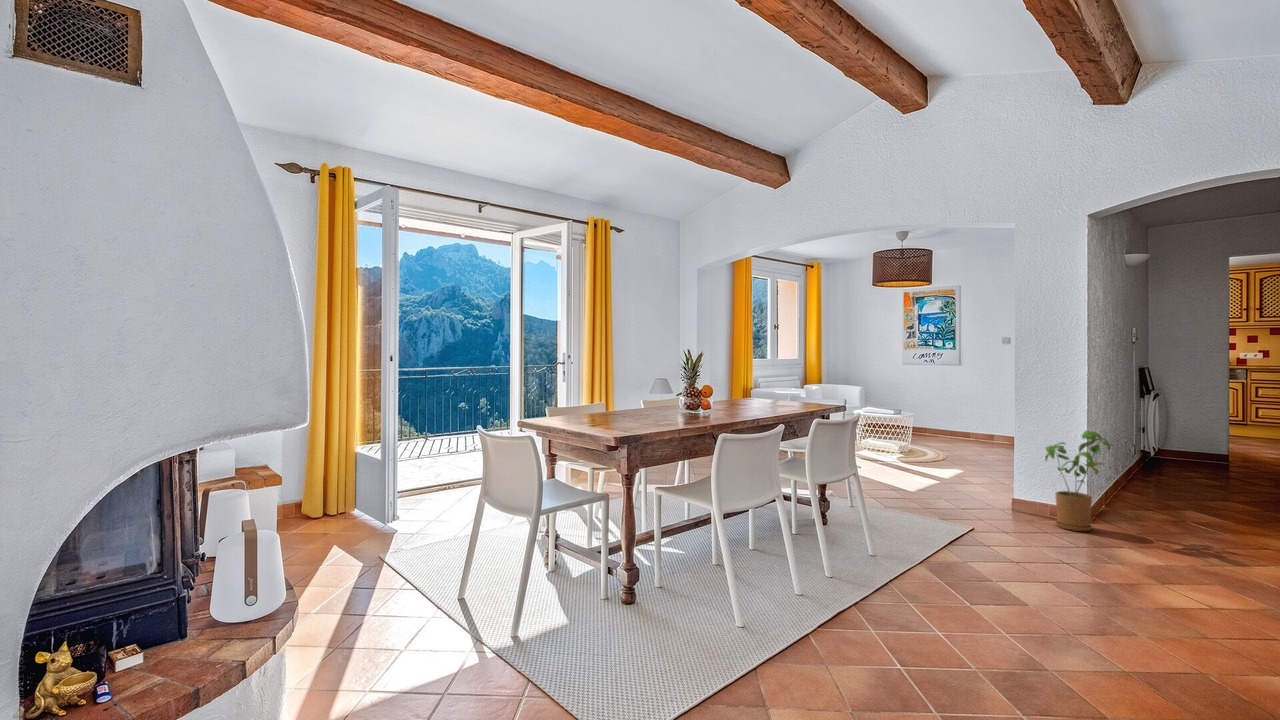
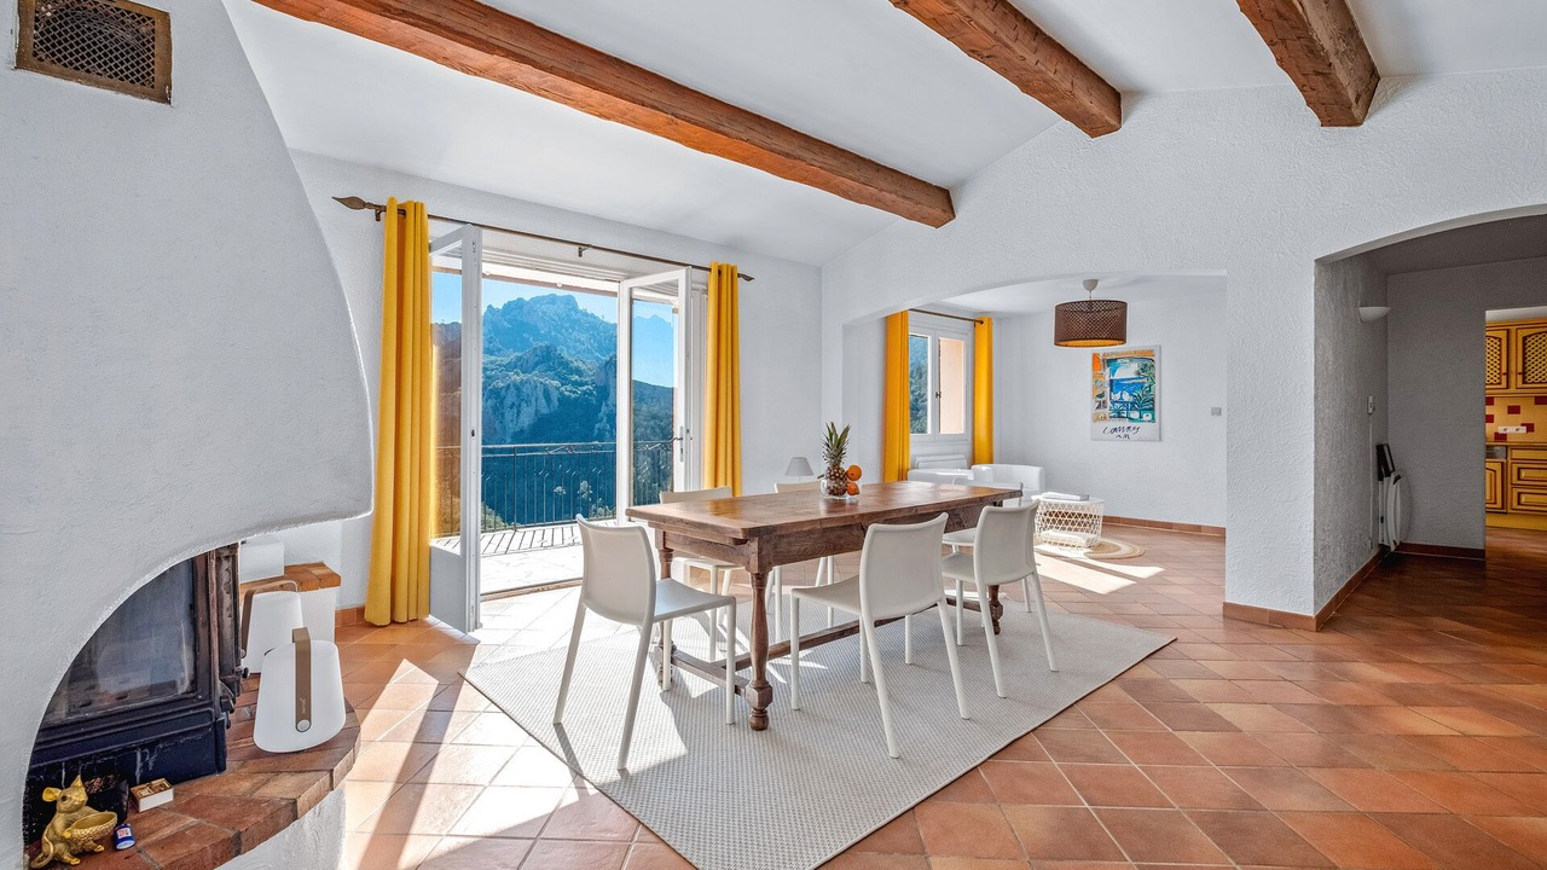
- house plant (1076, 479)
